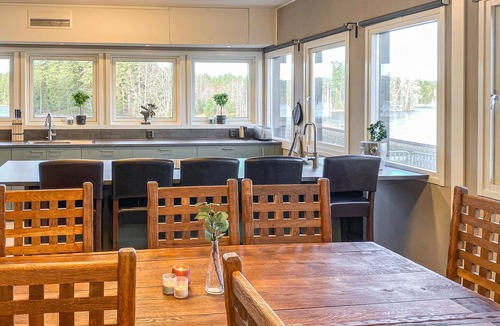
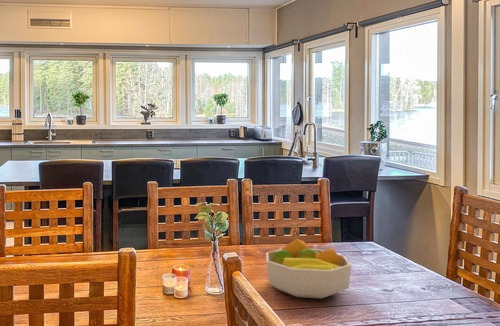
+ fruit bowl (306, 266)
